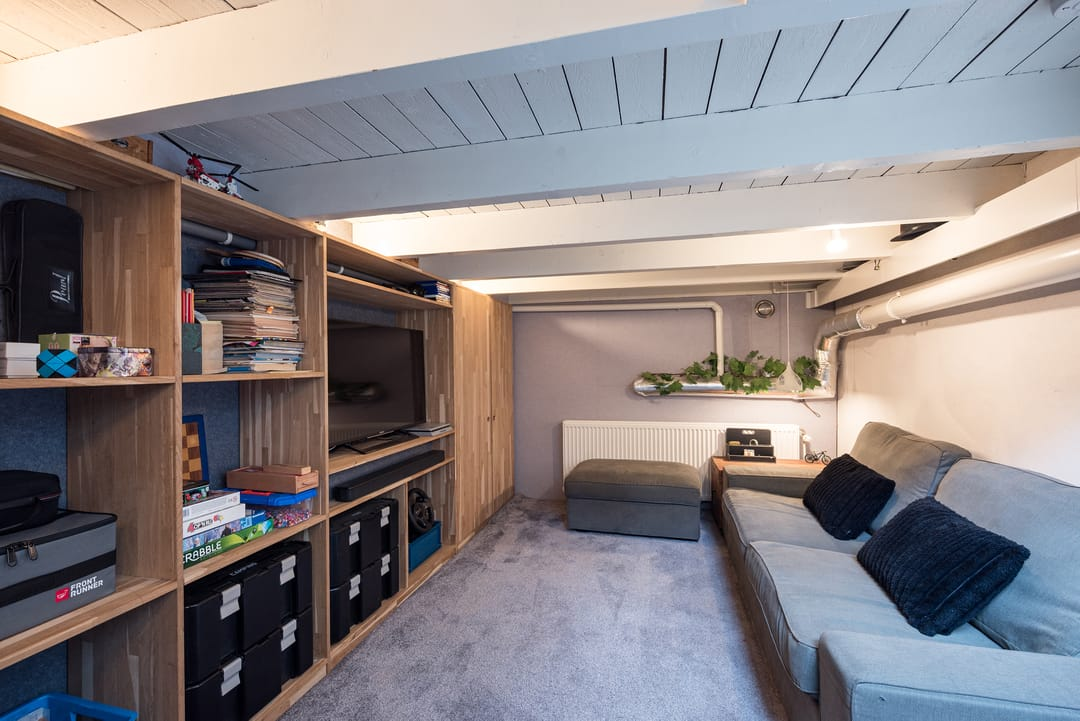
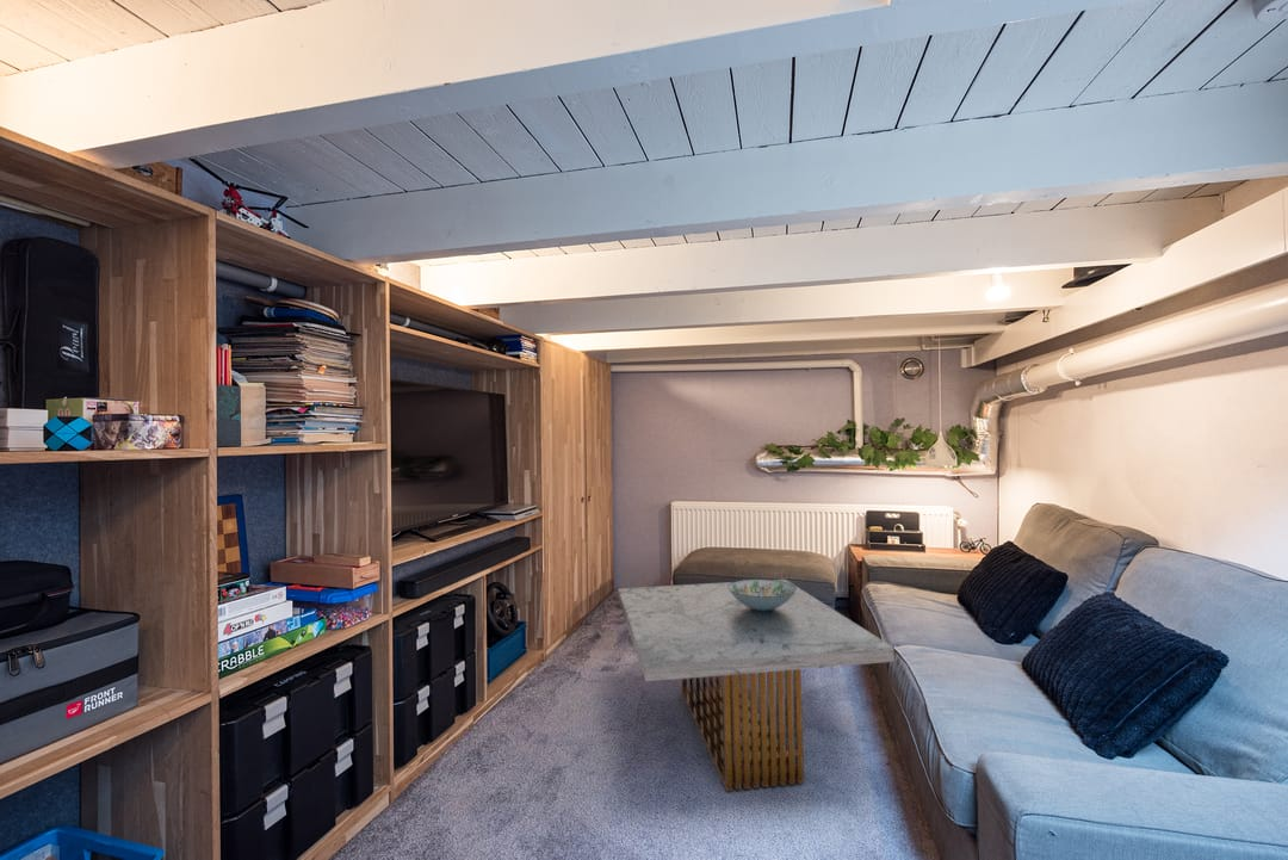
+ decorative bowl (761, 596)
+ coffee table (732, 672)
